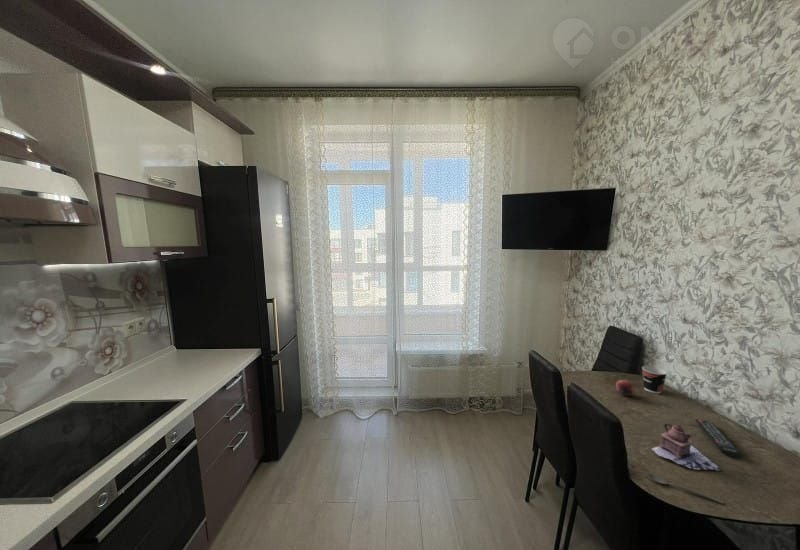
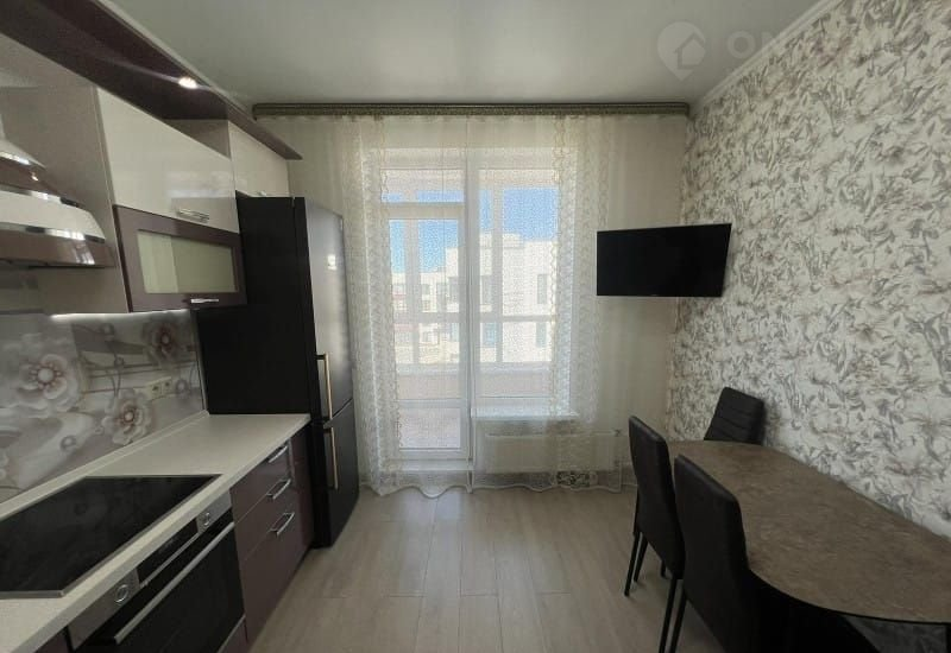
- teapot (679, 440)
- cup (653, 380)
- remote control (715, 436)
- spoon (681, 487)
- fruit (625, 388)
